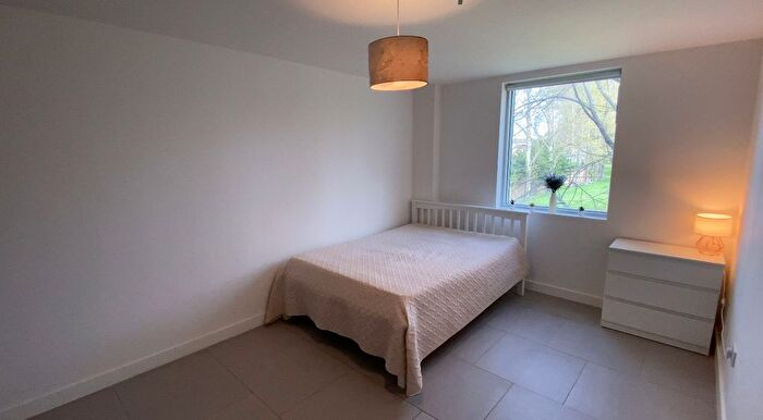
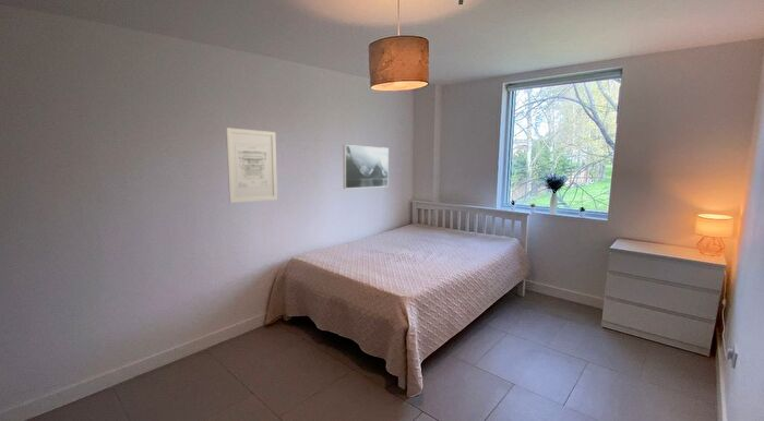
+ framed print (367, 167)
+ wall art (253, 166)
